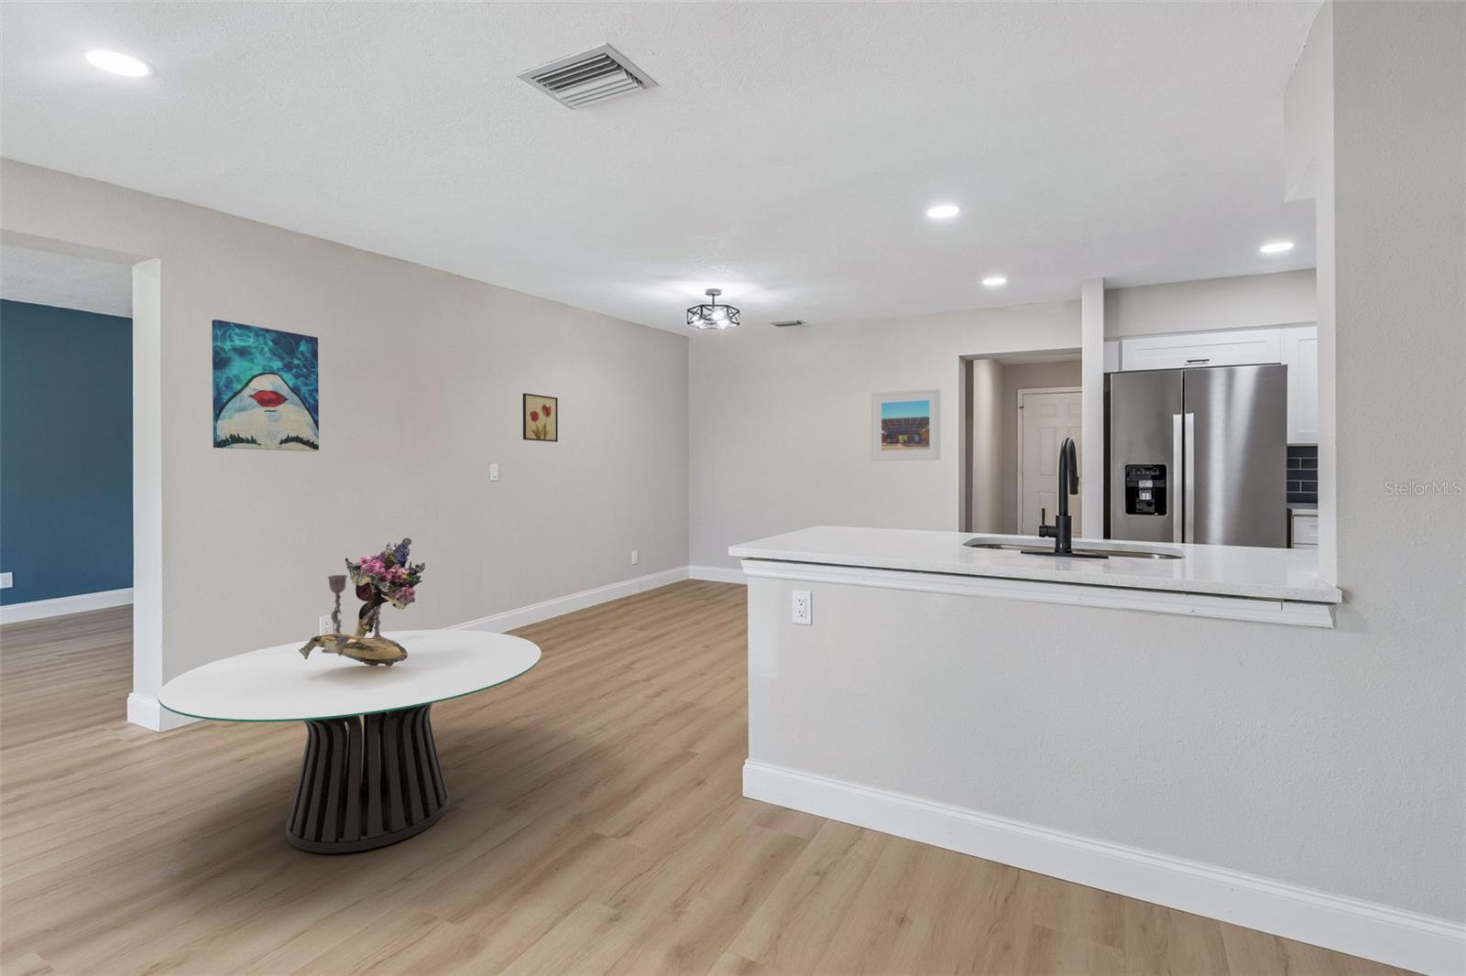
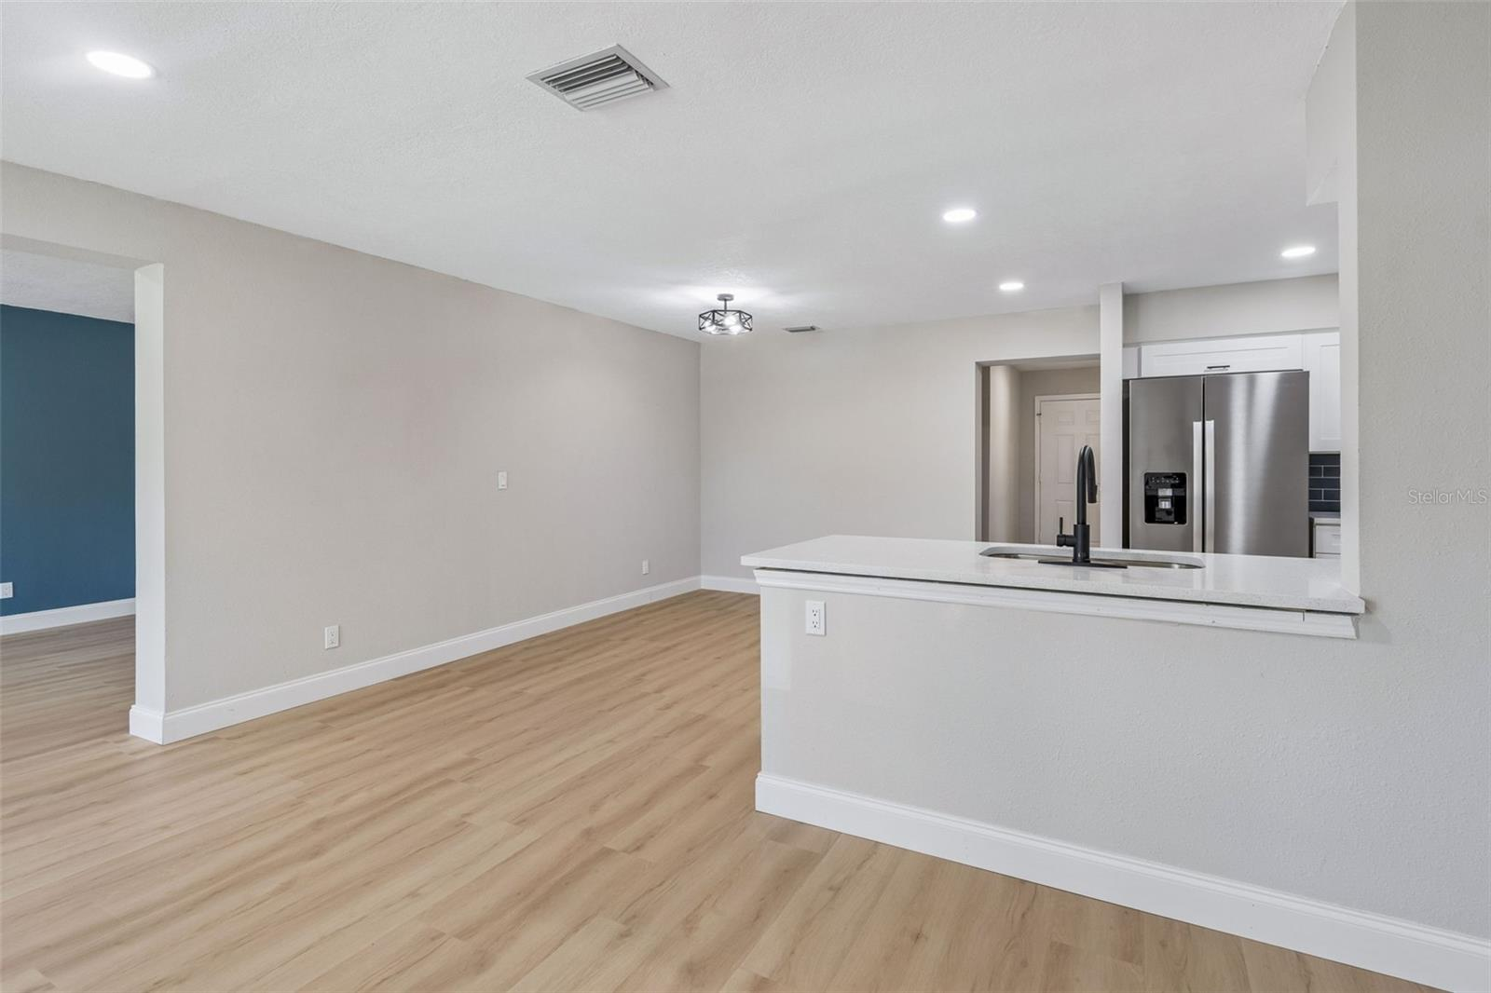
- candlestick (376, 611)
- wall art (268, 389)
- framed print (906, 426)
- bouquet (368, 606)
- dining table (371, 739)
- wall art (540, 417)
